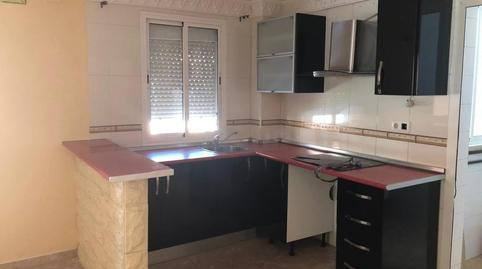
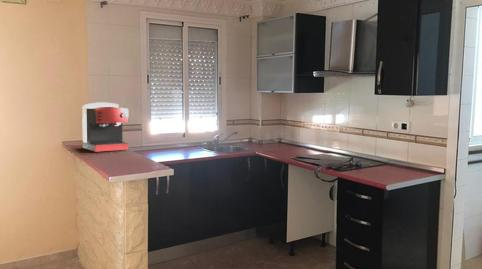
+ coffee maker (107, 125)
